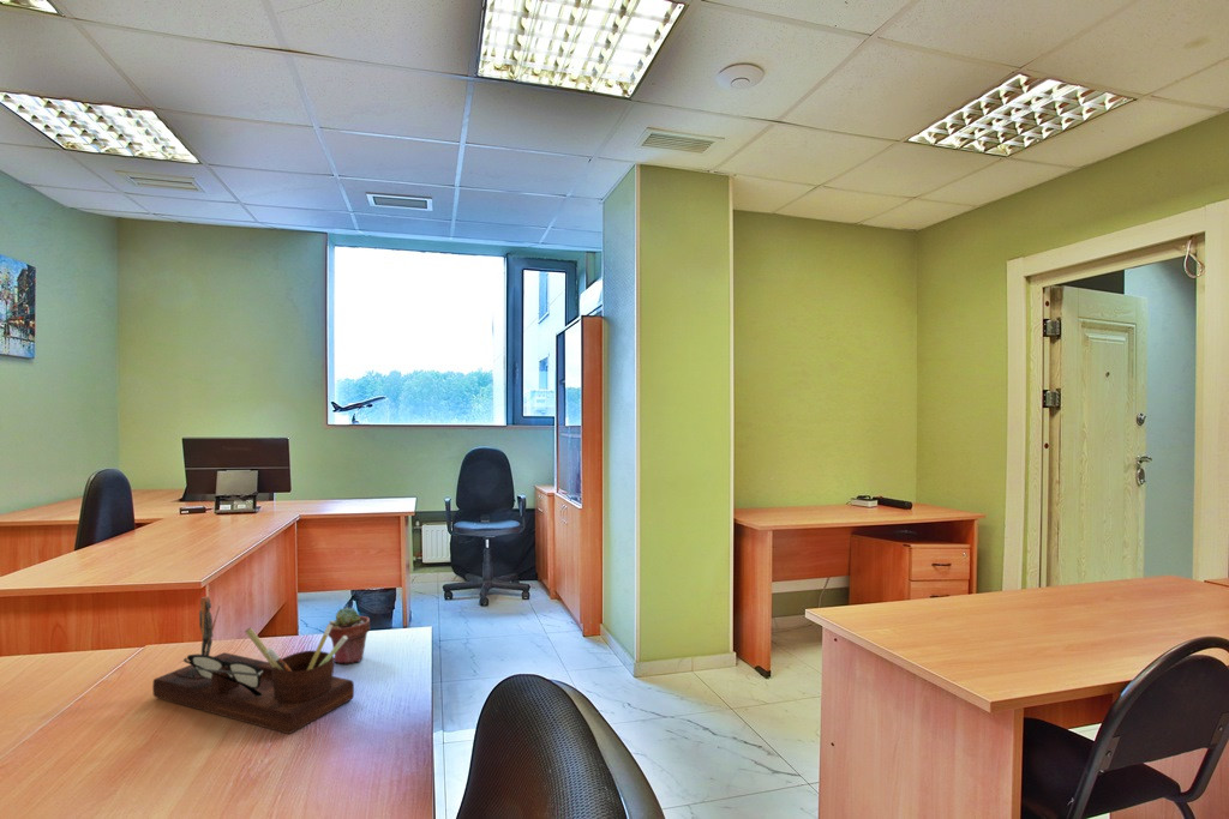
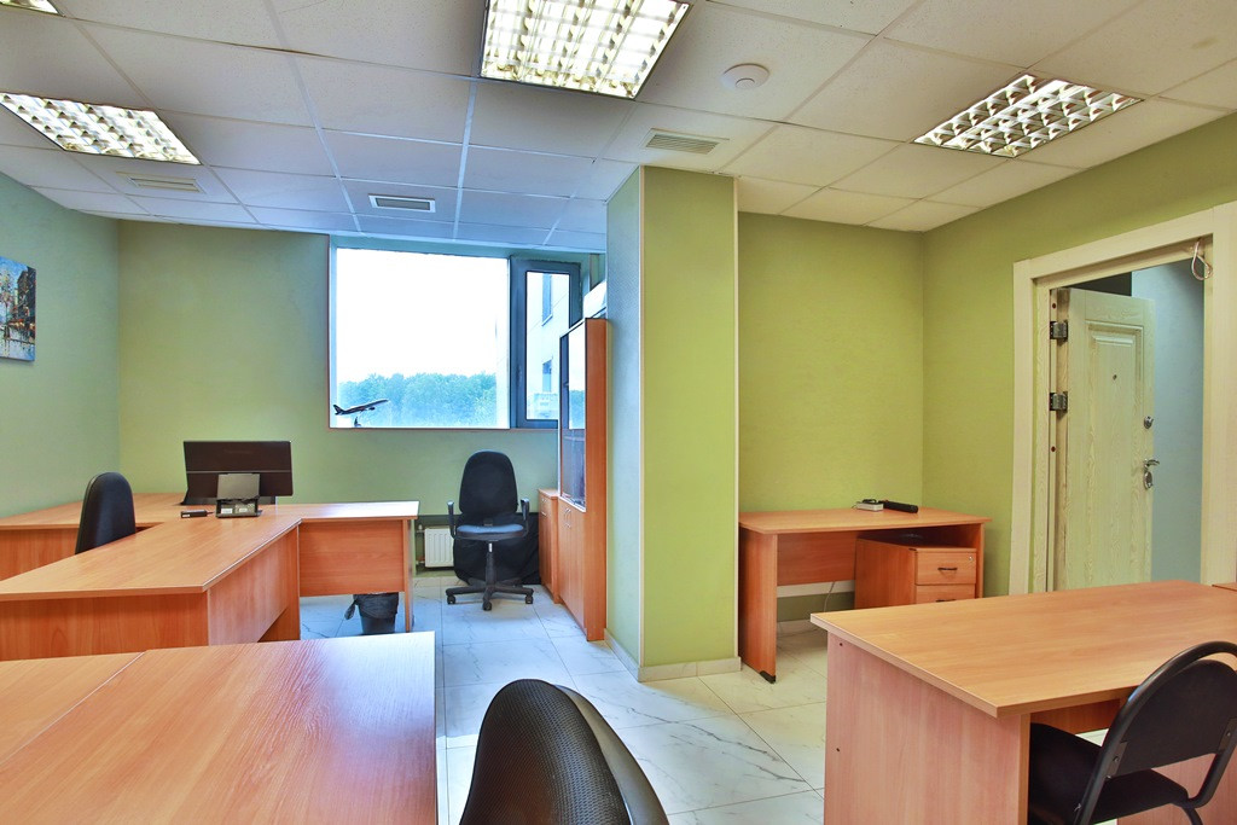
- potted succulent (348, 632)
- desk organizer (259, 650)
